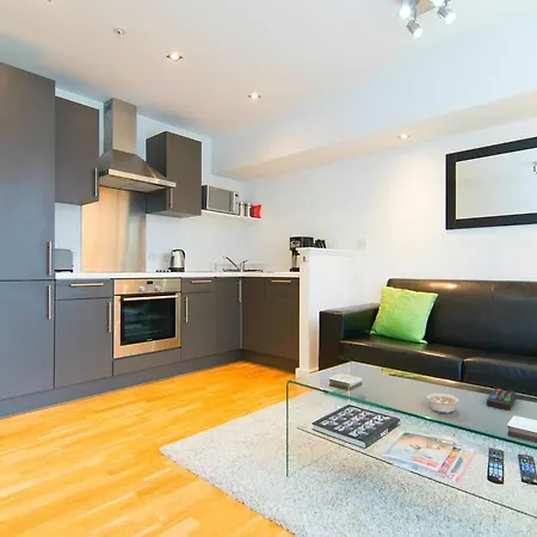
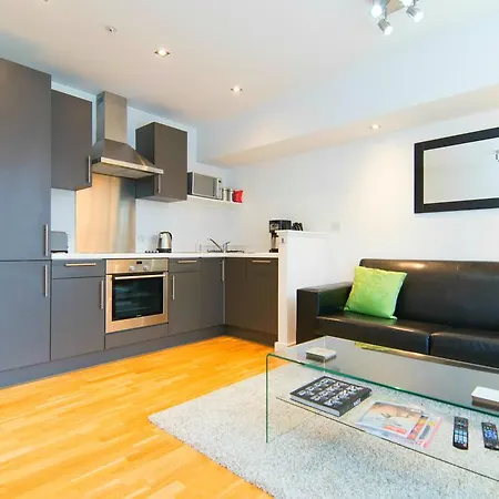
- remote control (501, 397)
- legume (442, 402)
